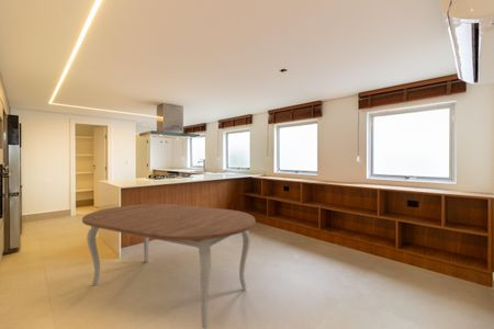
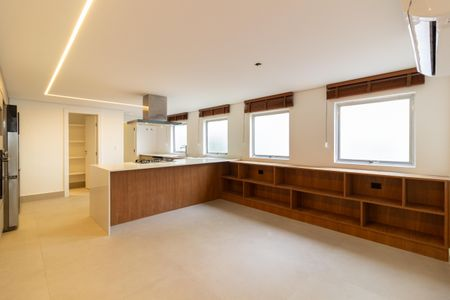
- dining table (168, 241)
